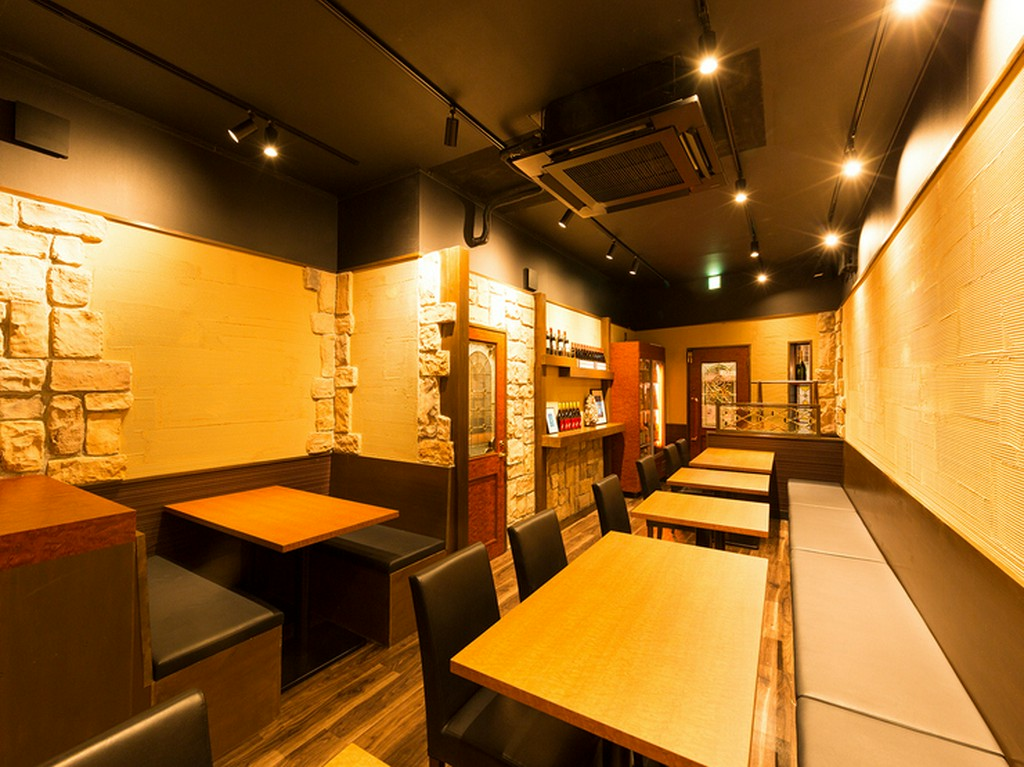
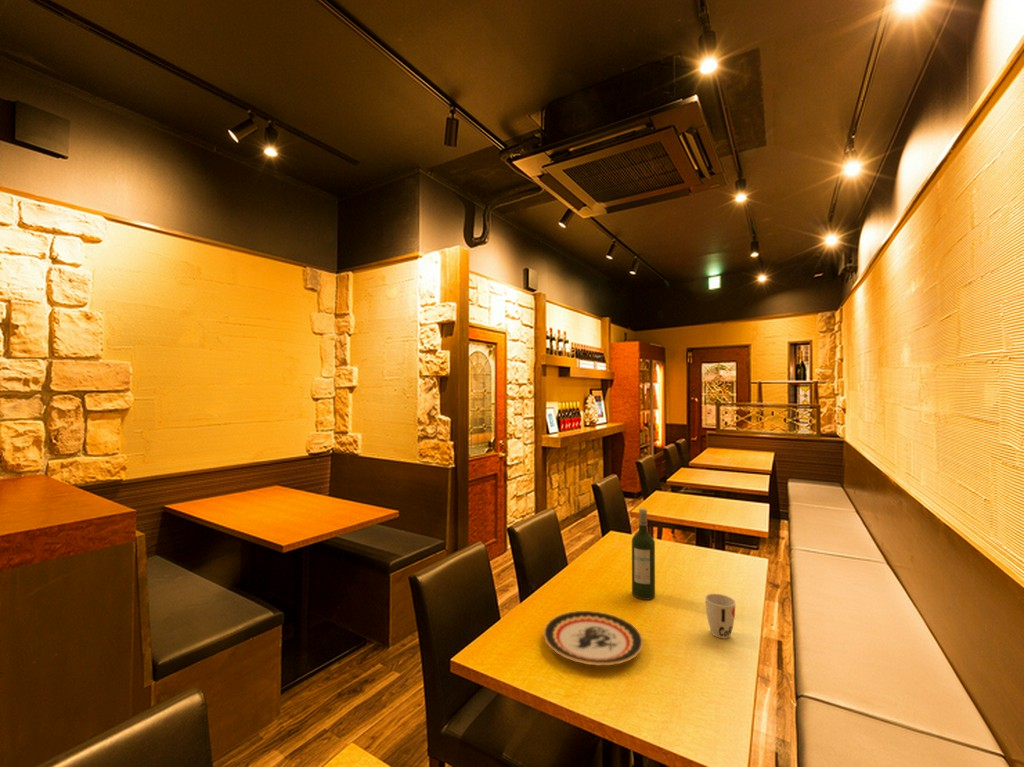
+ plate (592, 638)
+ wine bottle (643, 551)
+ cup (720, 616)
